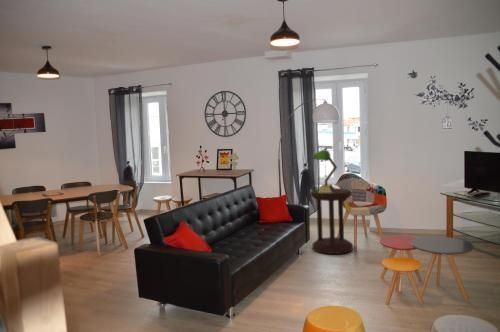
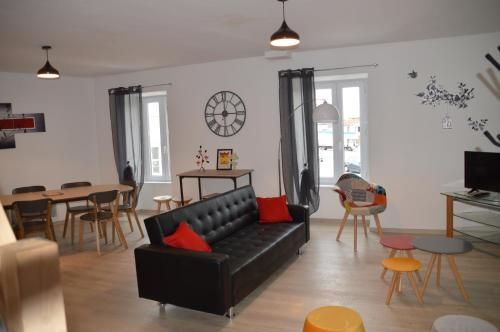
- side table (331, 219)
- table lamp (325, 170)
